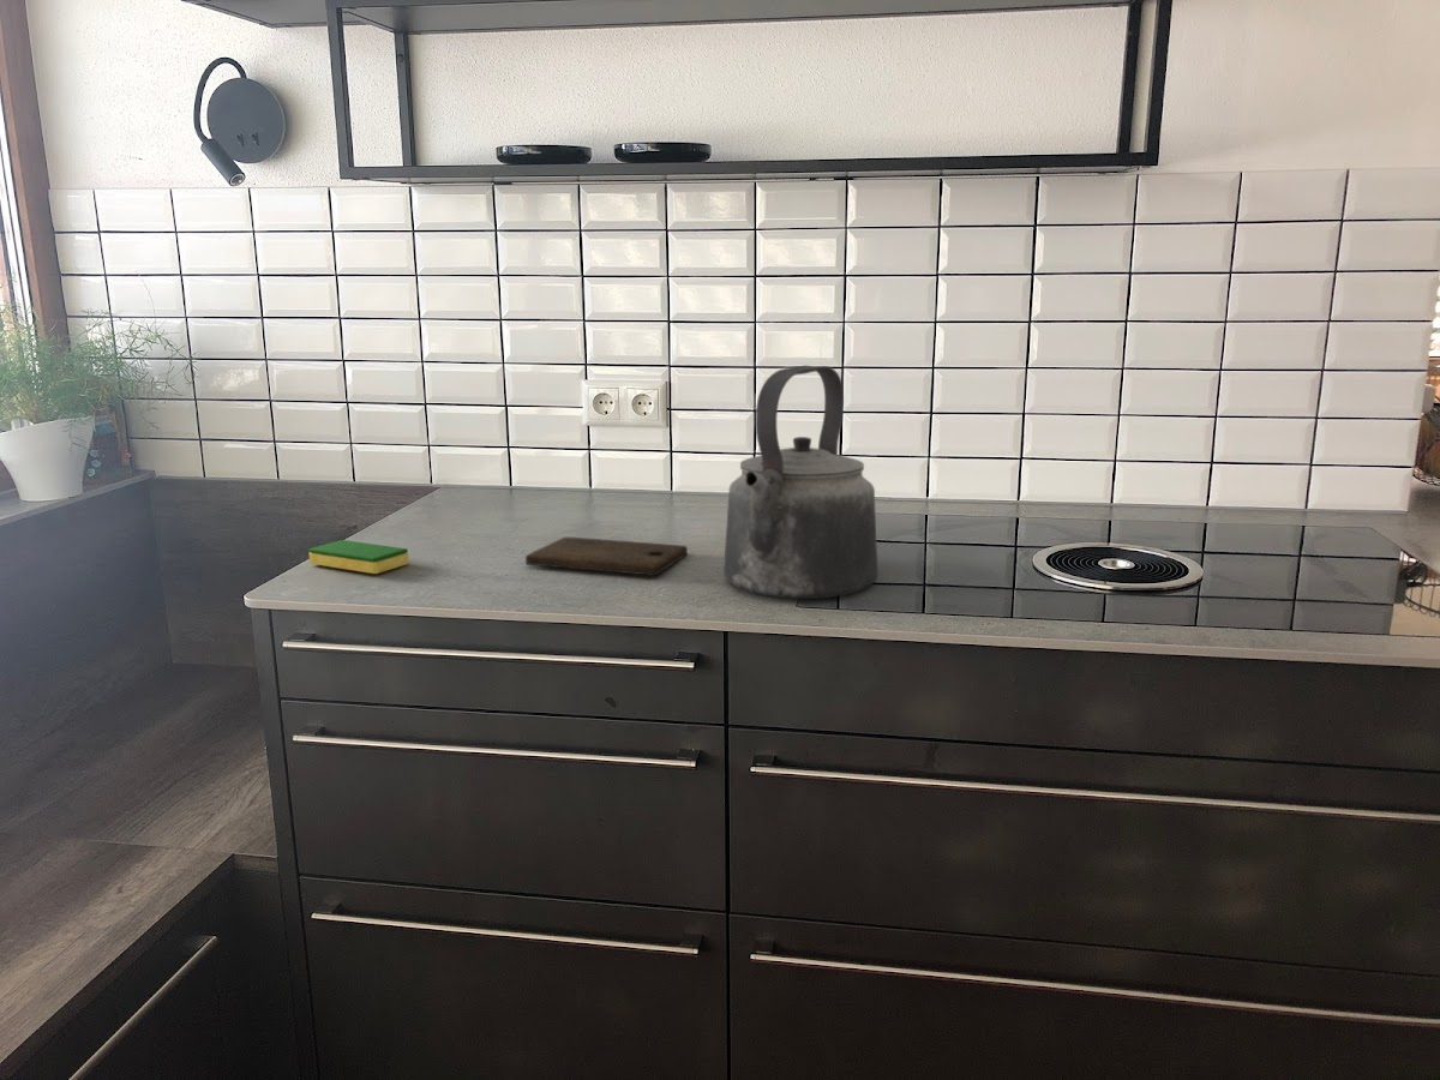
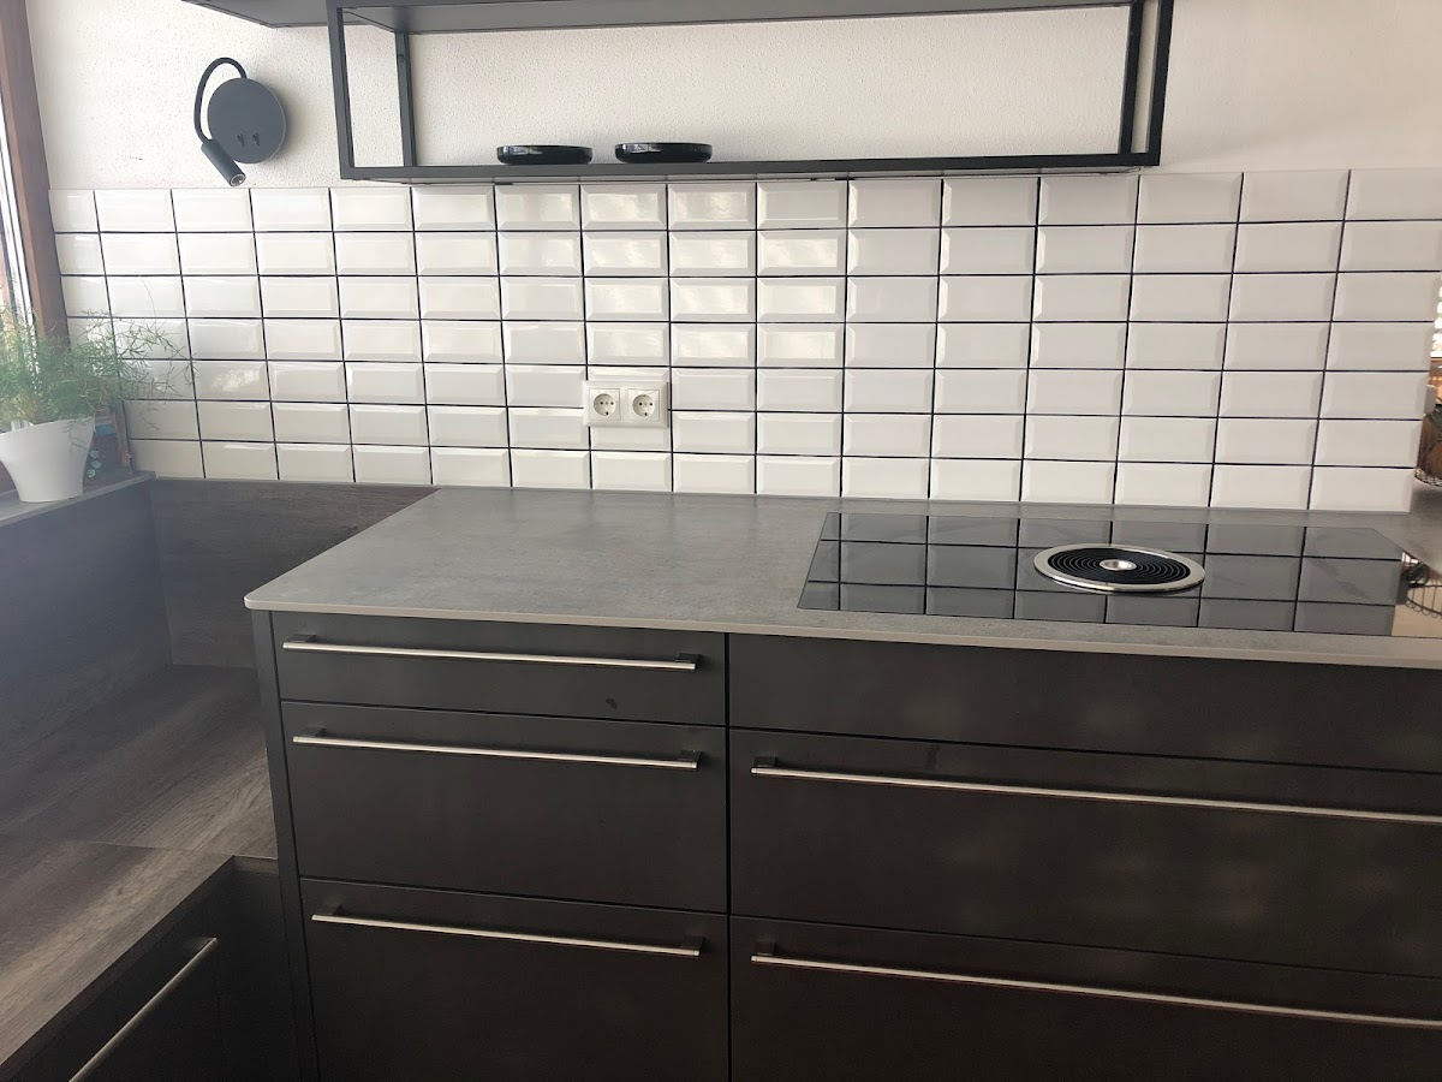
- kettle (794, 478)
- cutting board (607, 554)
- dish sponge (358, 556)
